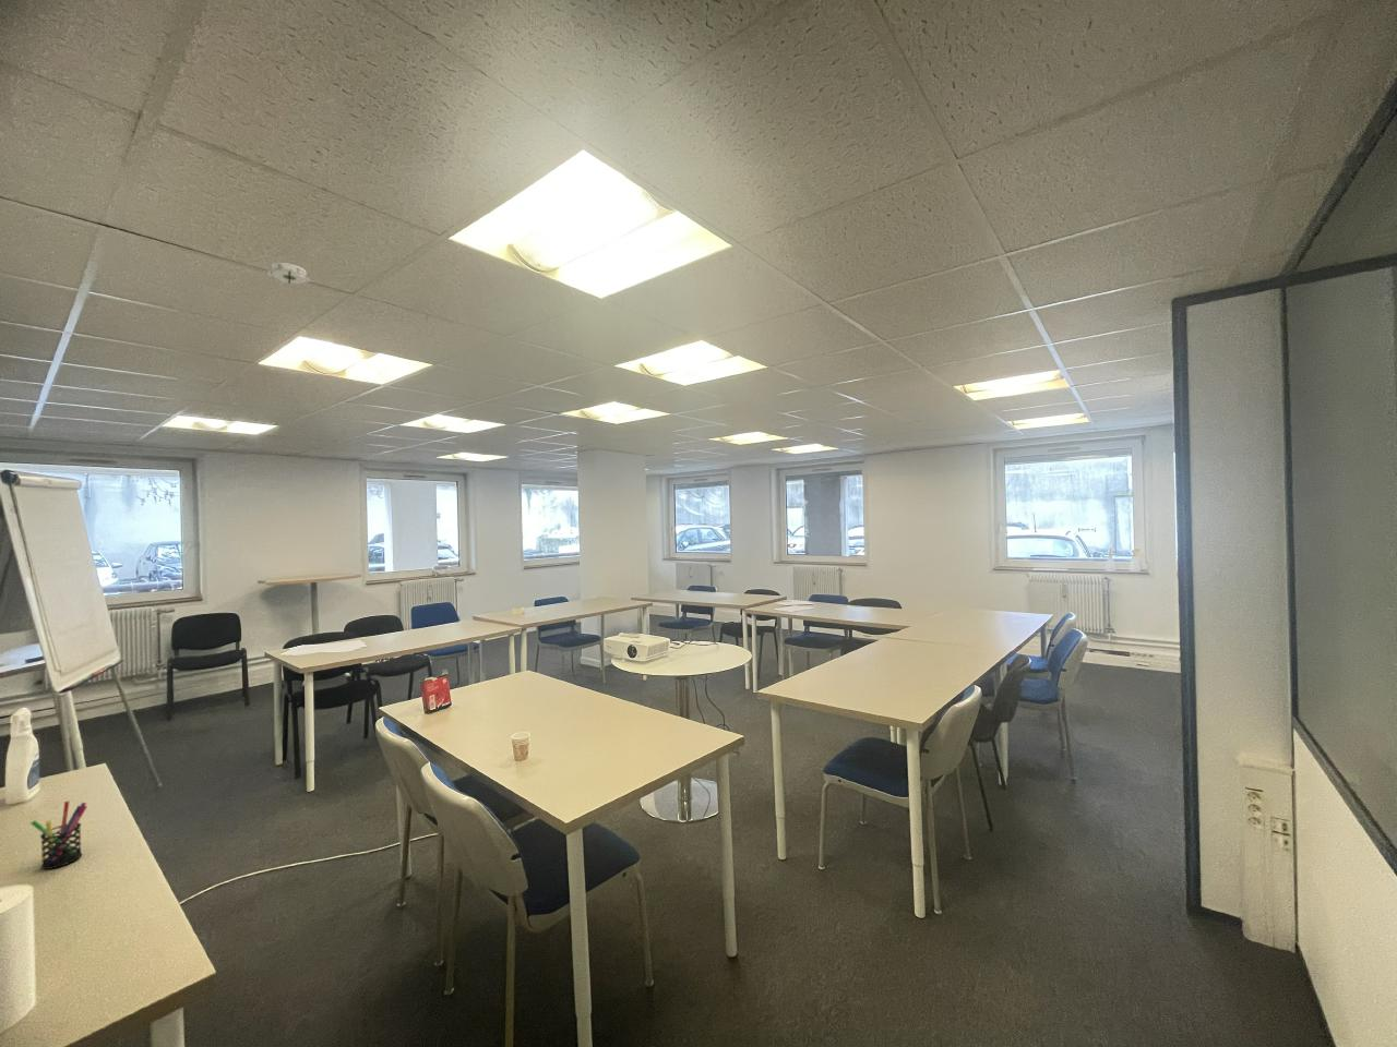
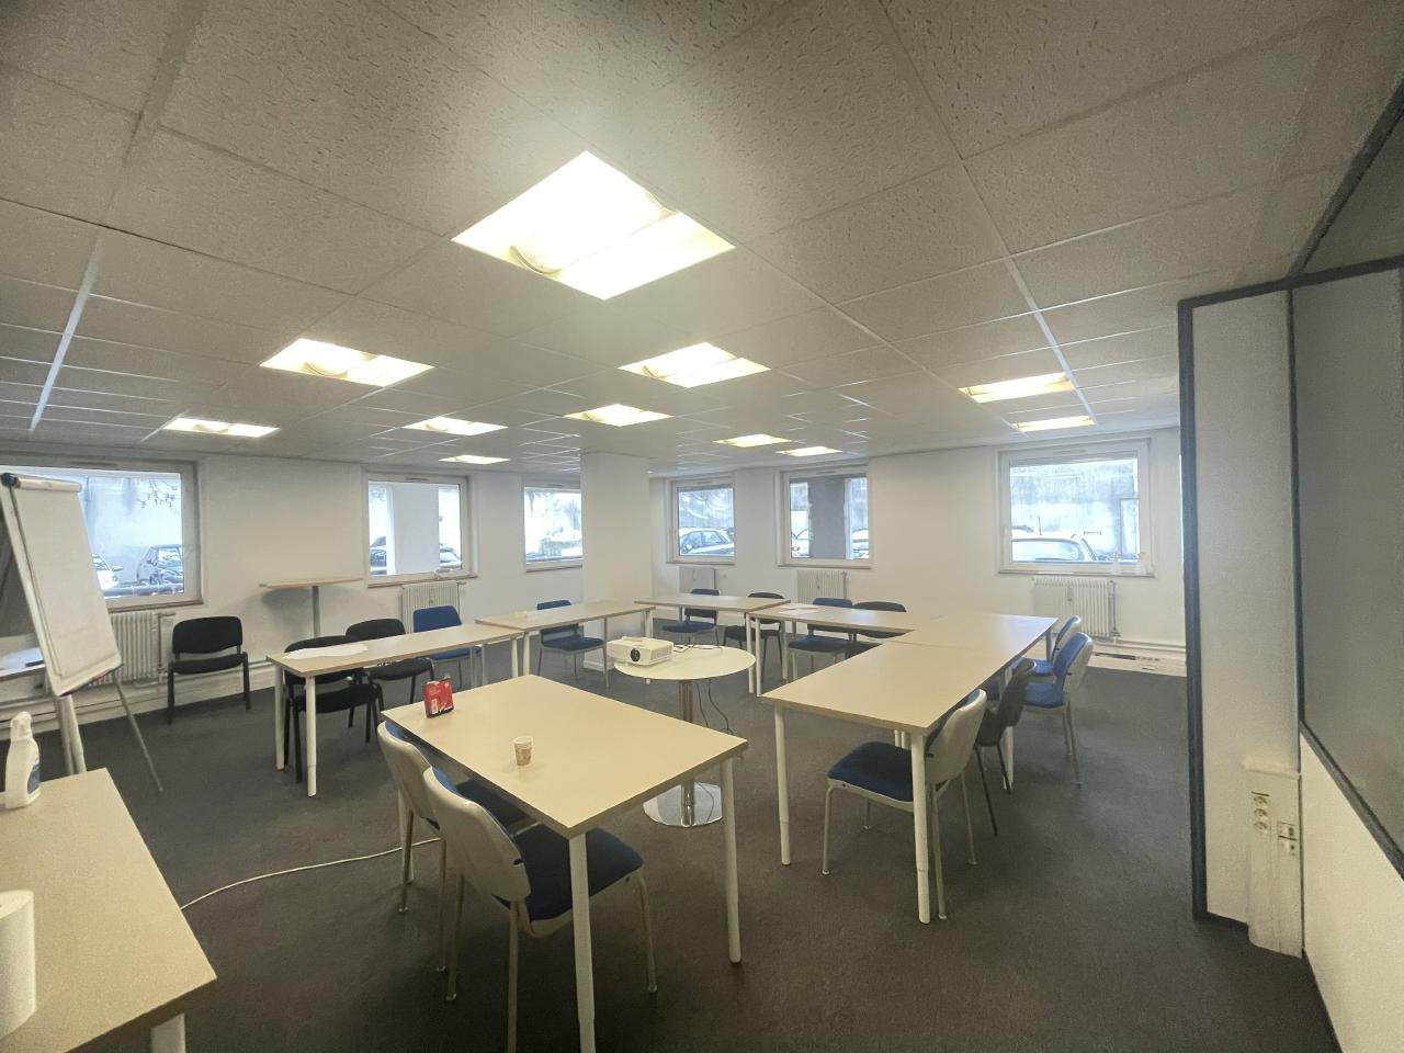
- smoke detector (287, 273)
- pen holder (57, 834)
